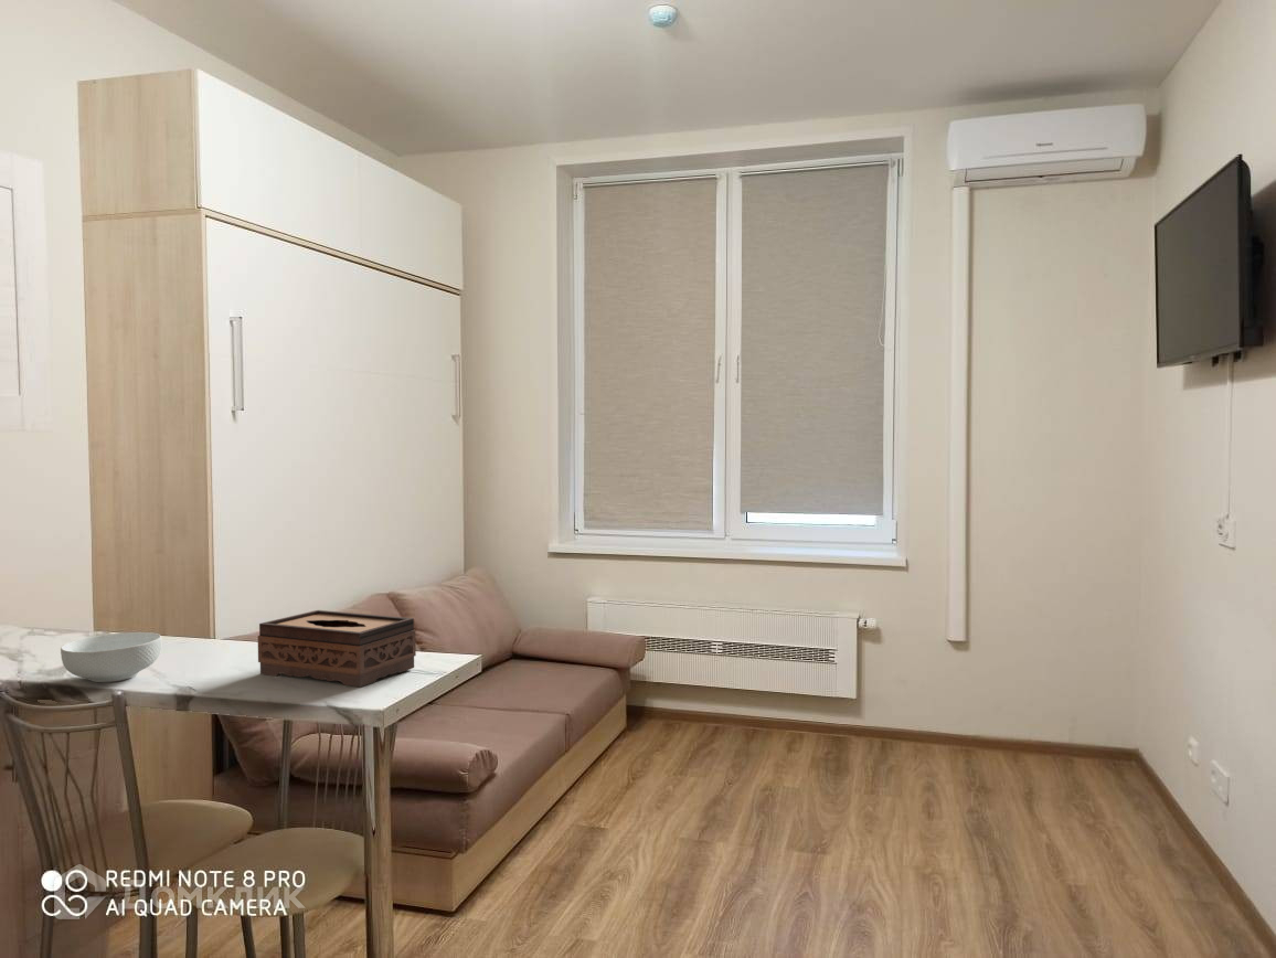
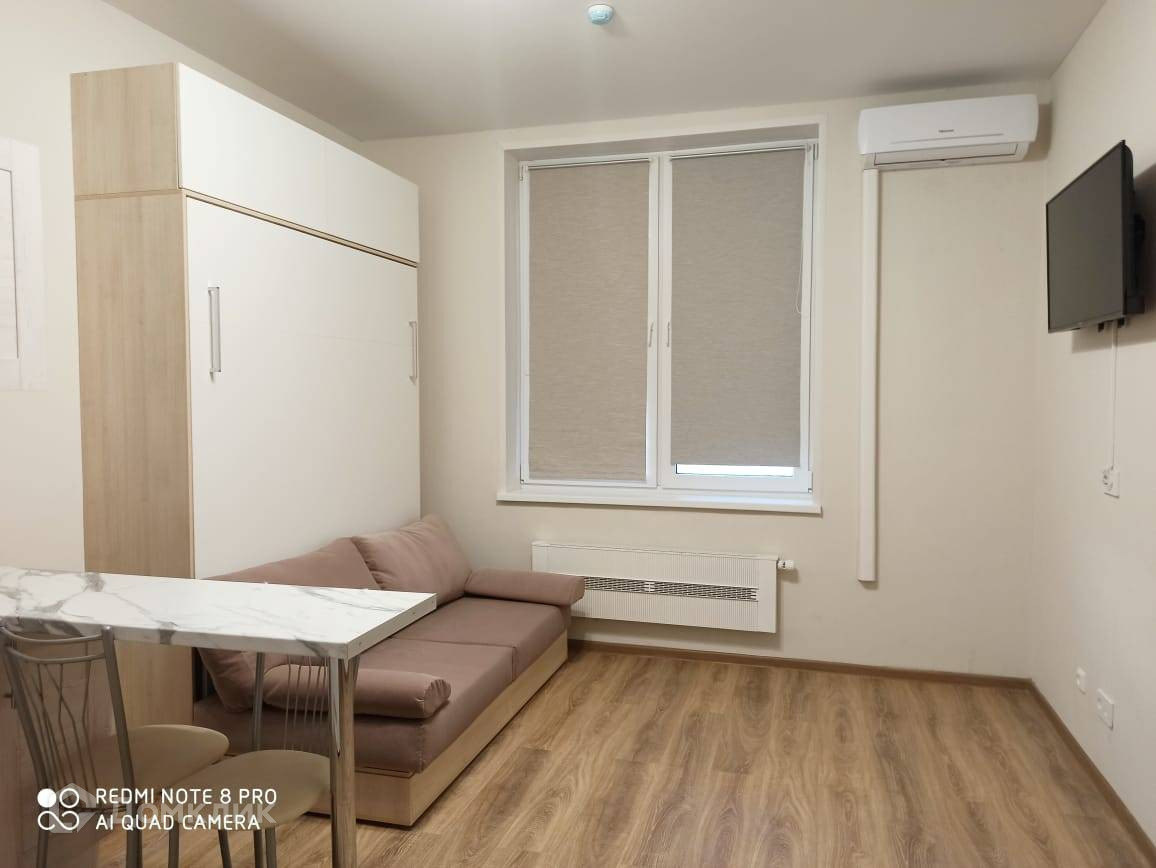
- cereal bowl (113, 658)
- tissue box (338, 646)
